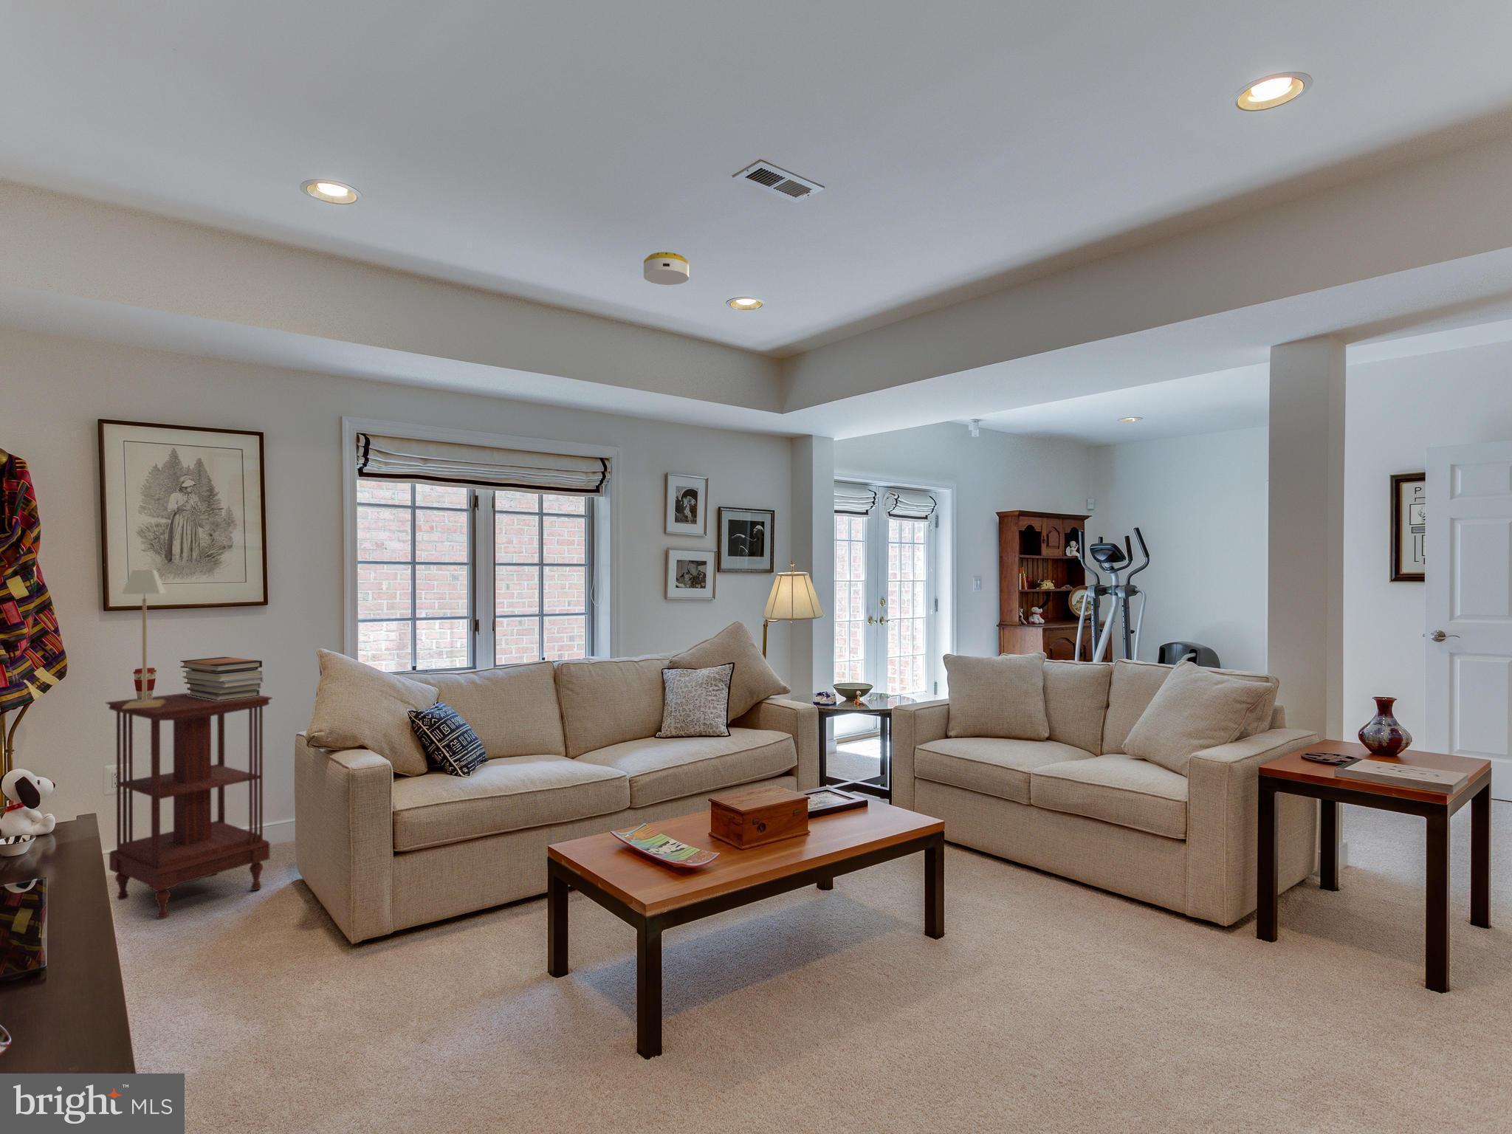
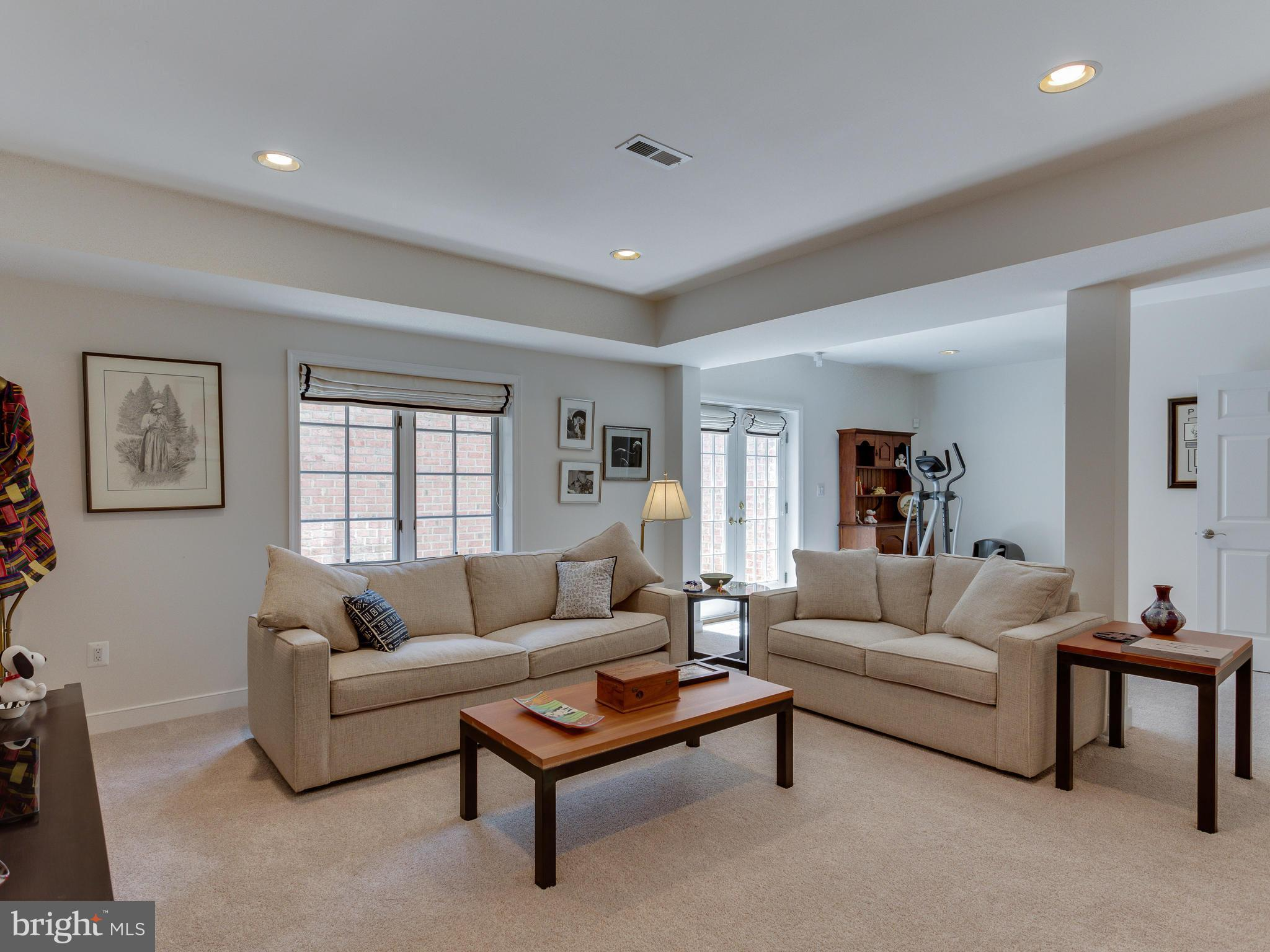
- book stack (223, 677)
- side table (190, 797)
- smoke detector (666, 268)
- coffee cup (146, 683)
- table lamp (144, 637)
